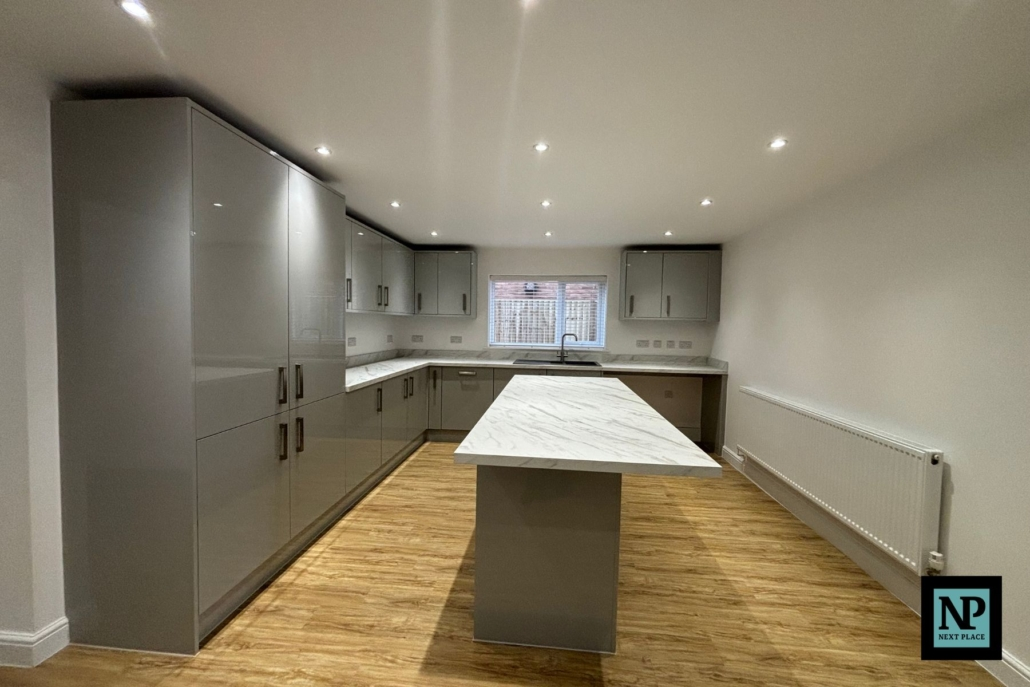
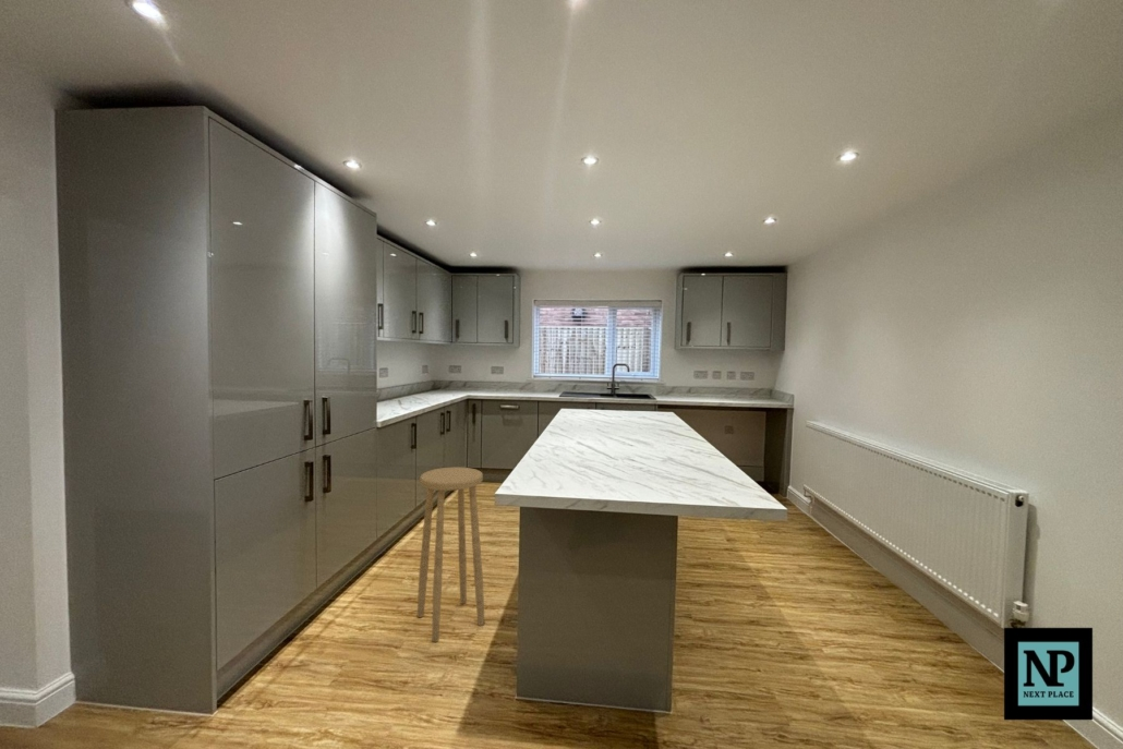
+ stool (459, 547)
